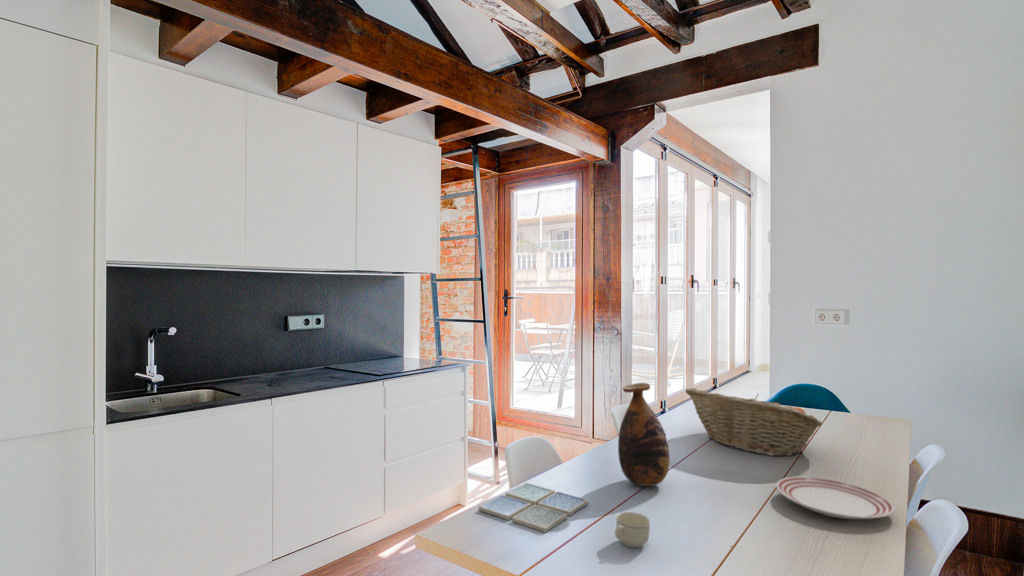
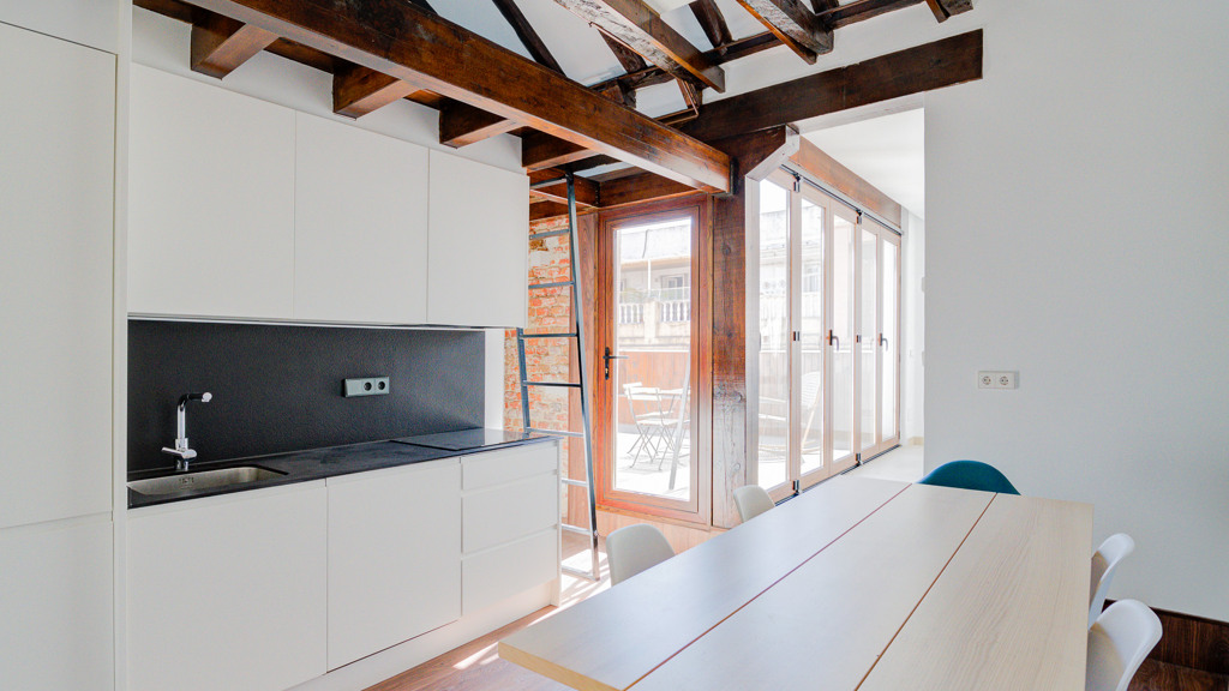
- dinner plate (832, 499)
- fruit basket (749, 416)
- drink coaster (534, 504)
- vase (643, 433)
- cup (629, 532)
